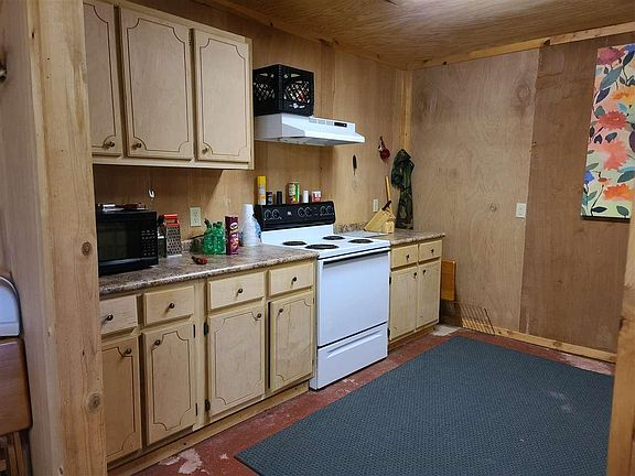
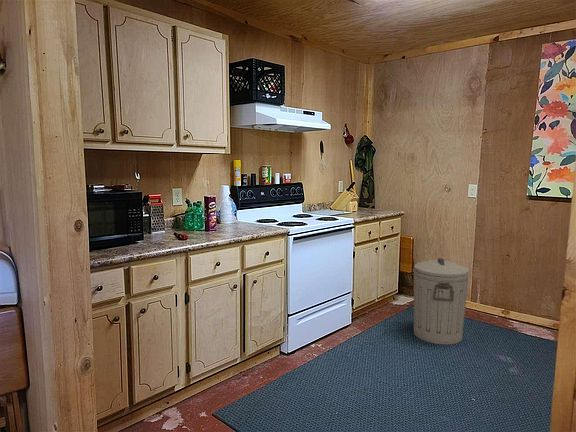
+ trash can (439, 297)
